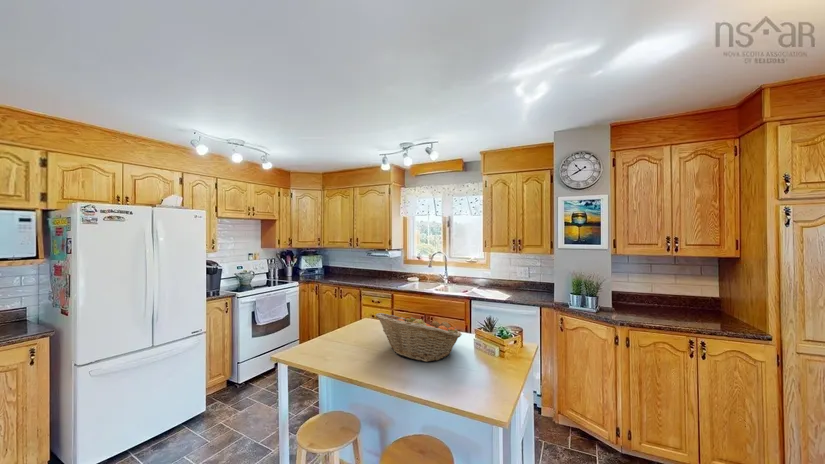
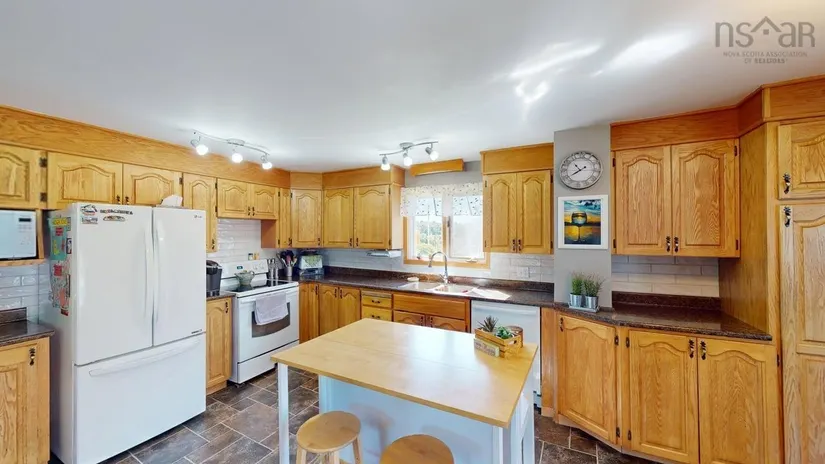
- fruit basket (417, 331)
